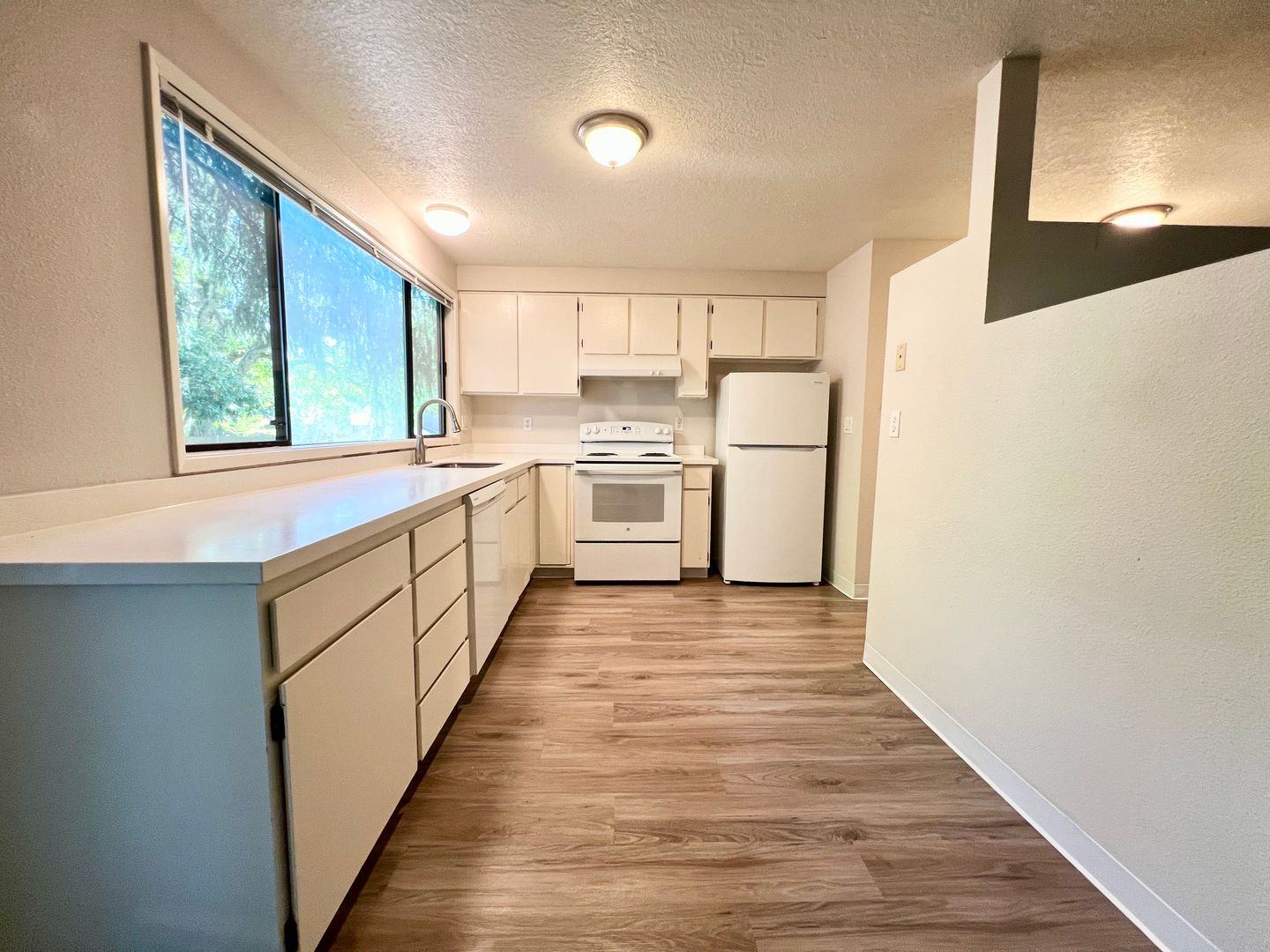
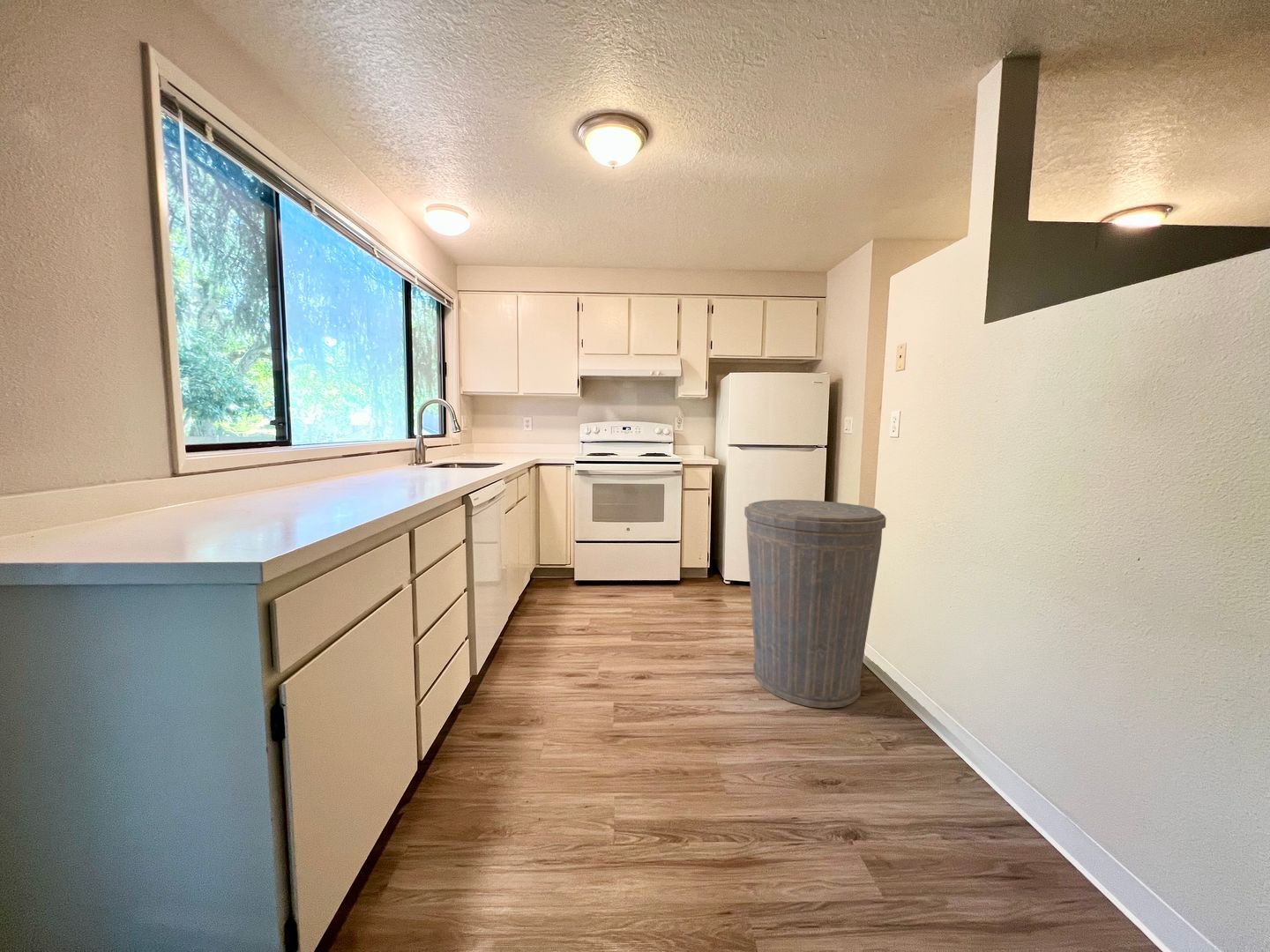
+ trash can (809, 594)
